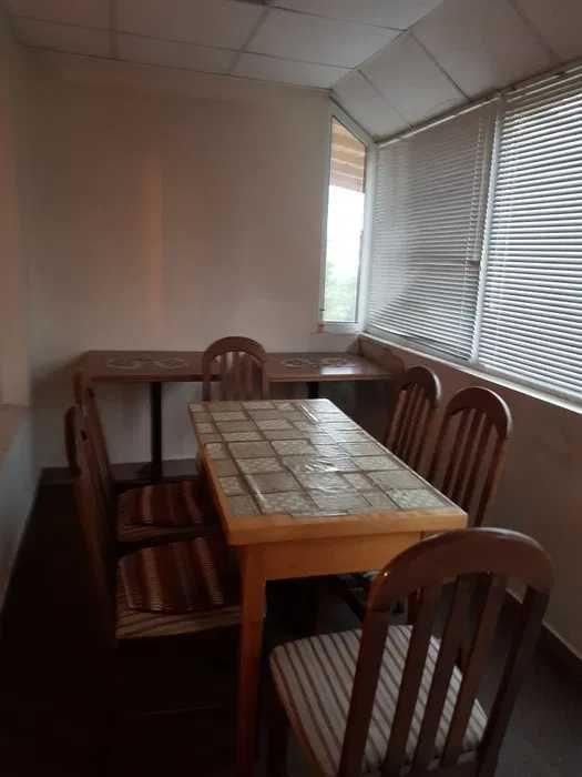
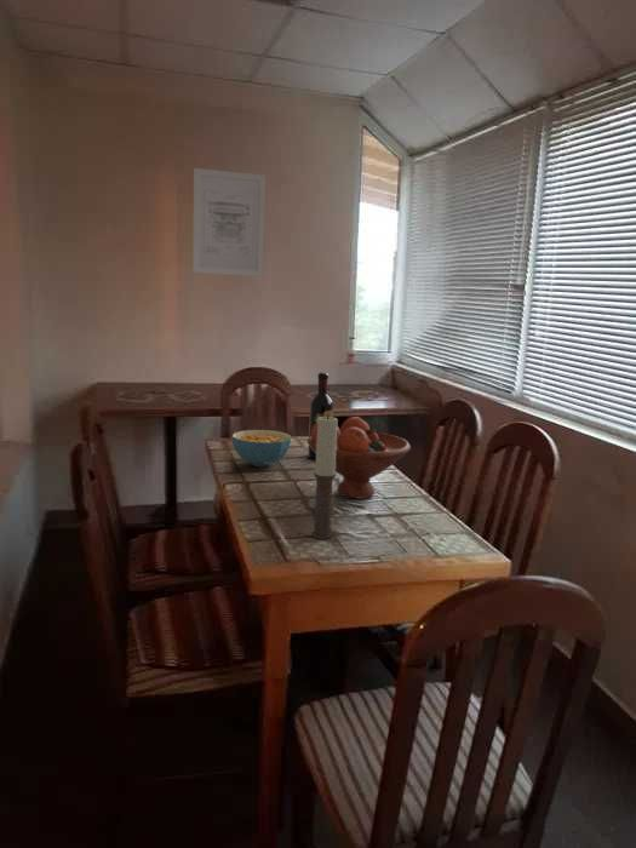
+ candle (325, 475)
+ wine bottle (321, 414)
+ wall art (229, 223)
+ cereal bowl (260, 449)
+ fruit bowl (357, 457)
